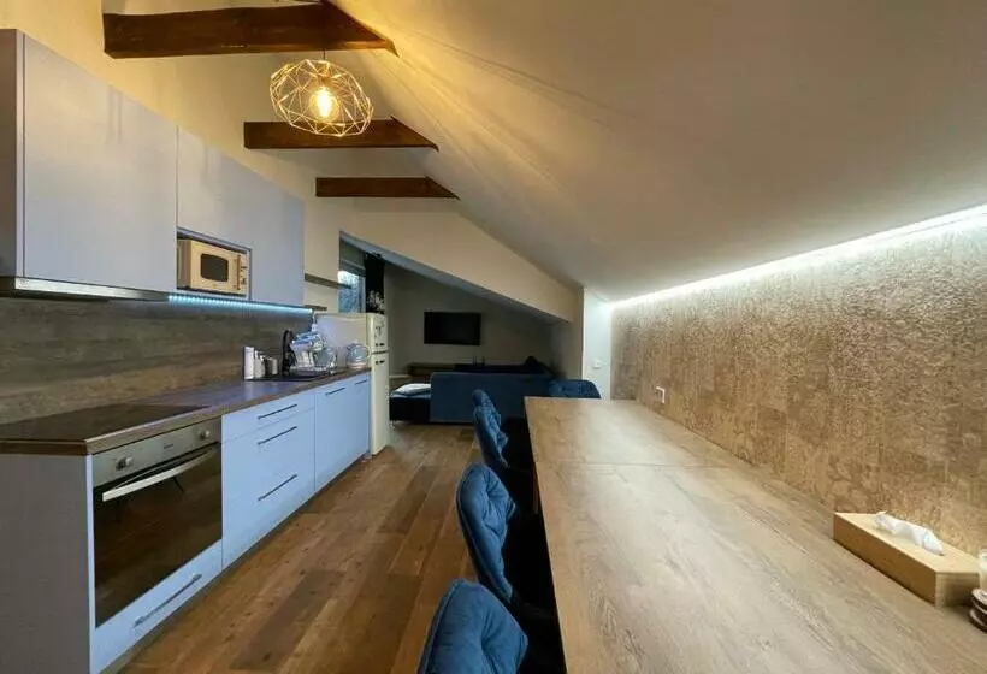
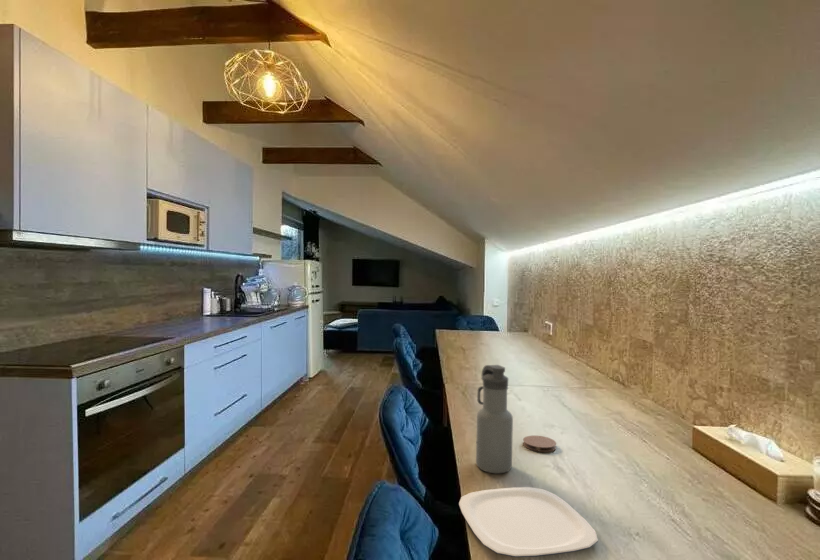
+ coaster (539, 443)
+ water bottle (494, 416)
+ plate (523, 519)
